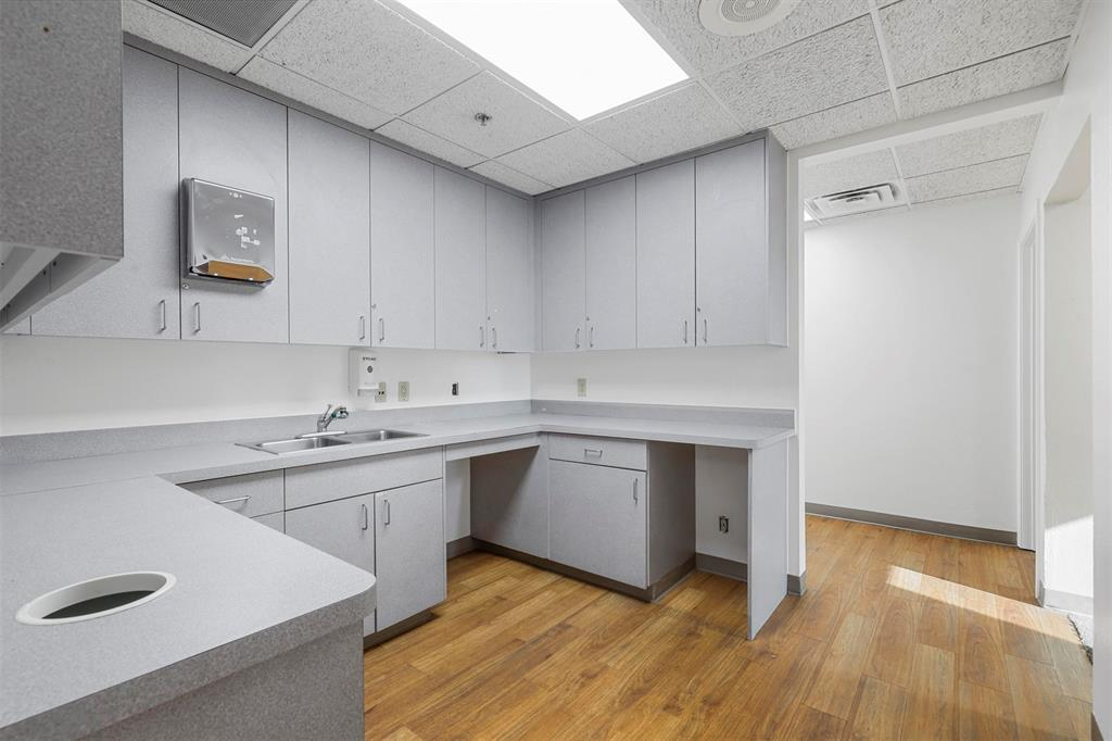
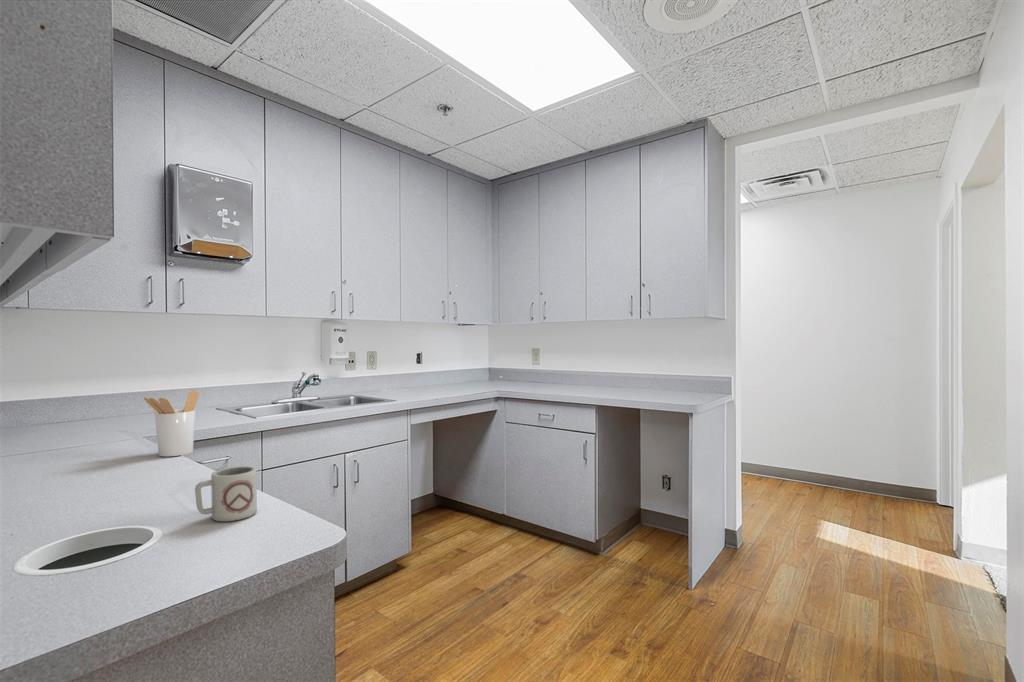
+ cup (227, 494)
+ utensil holder (170, 423)
